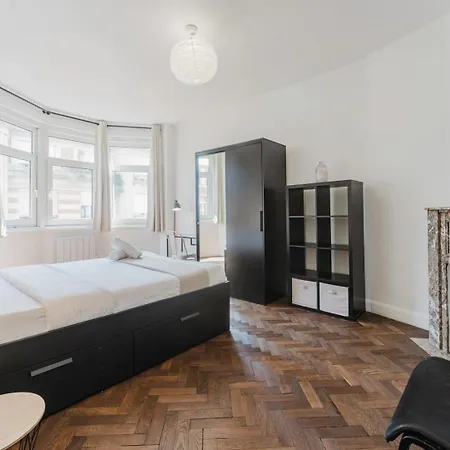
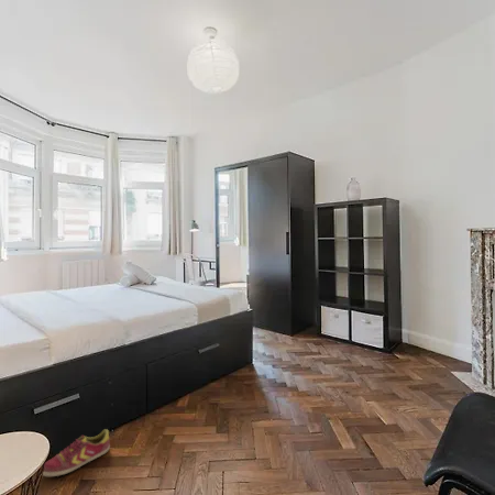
+ shoe (76, 451)
